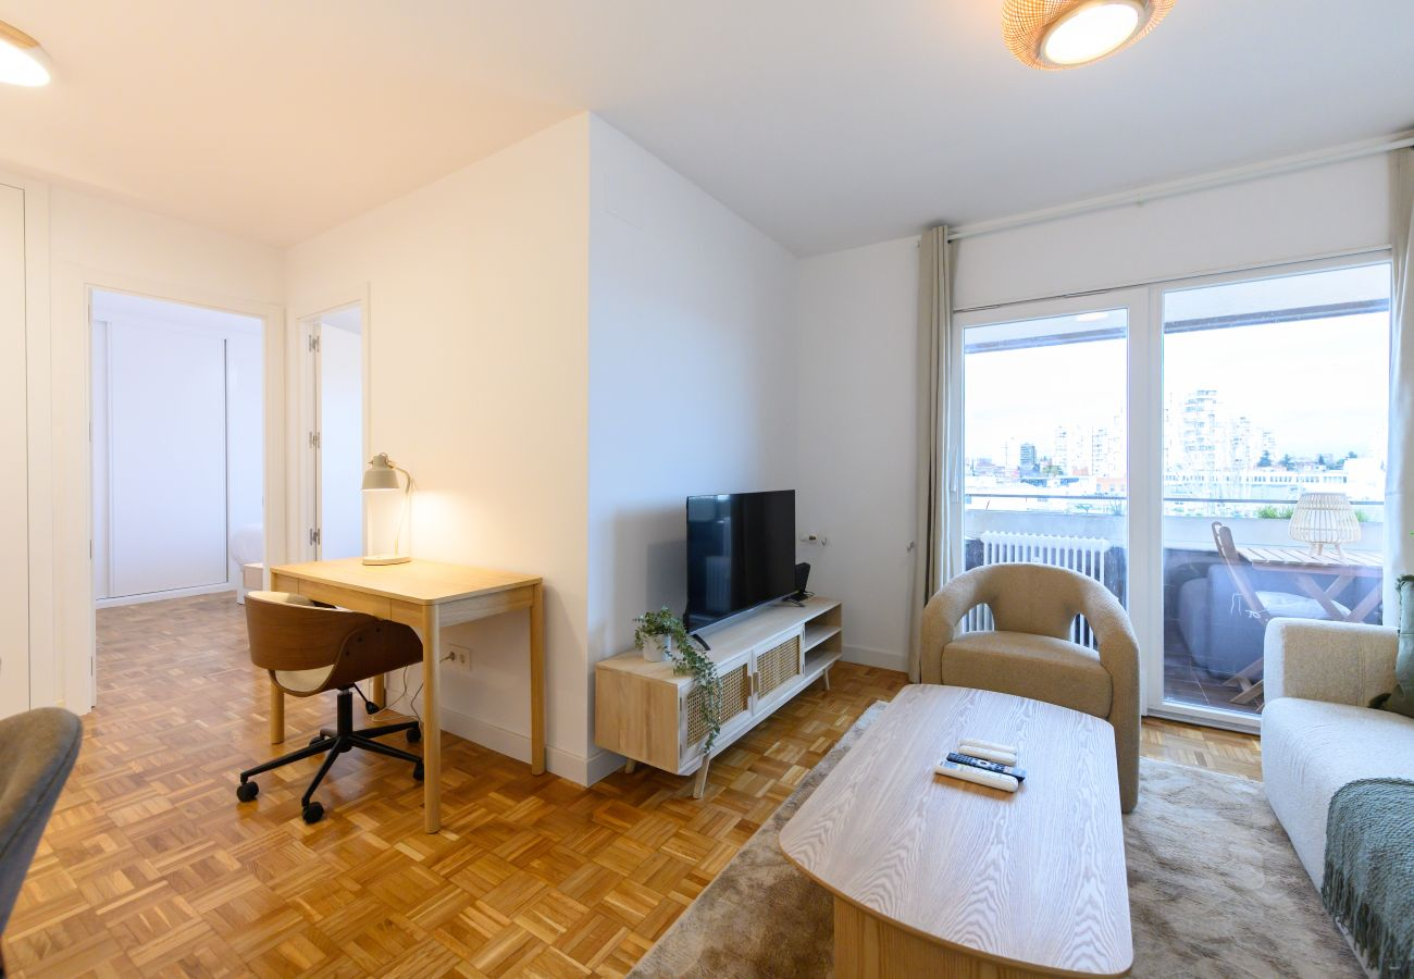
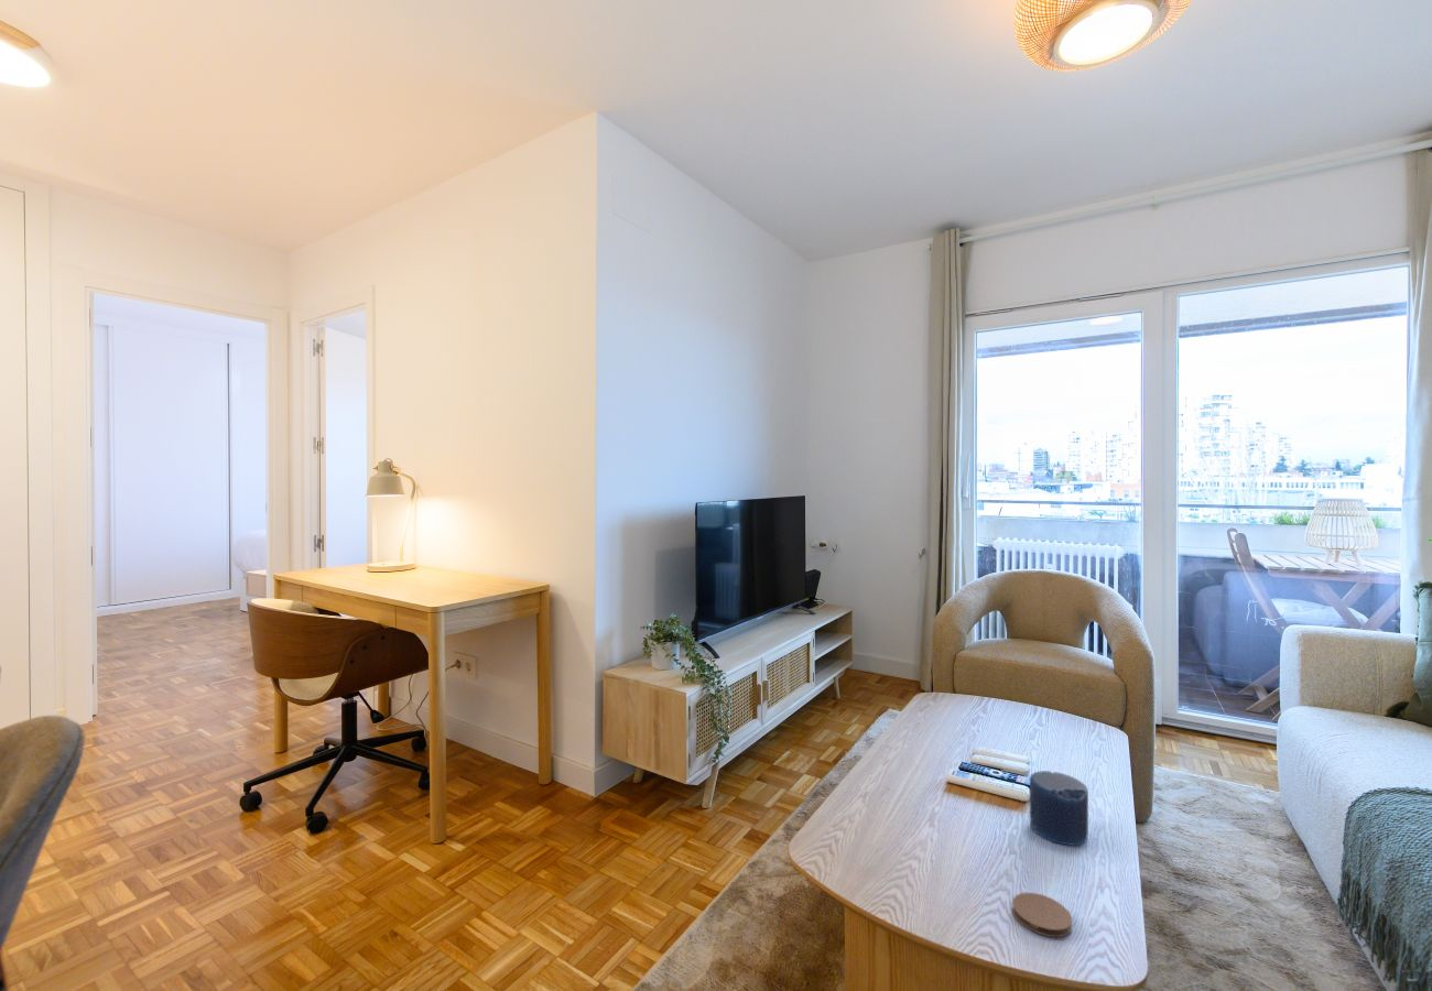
+ coaster (1041, 913)
+ candle (1057, 806)
